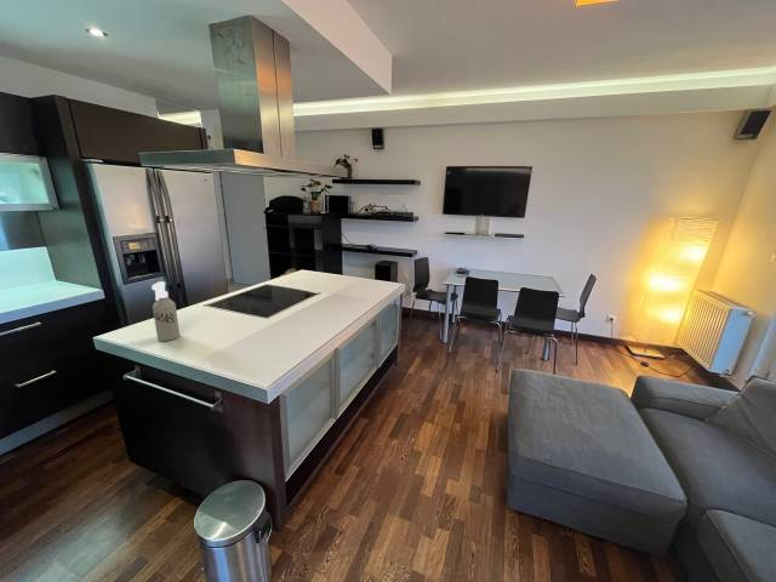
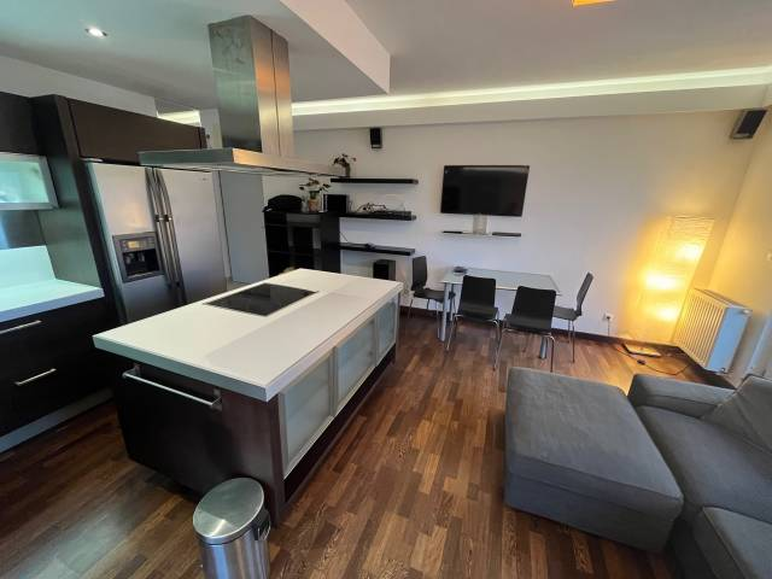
- spray bottle (162, 310)
